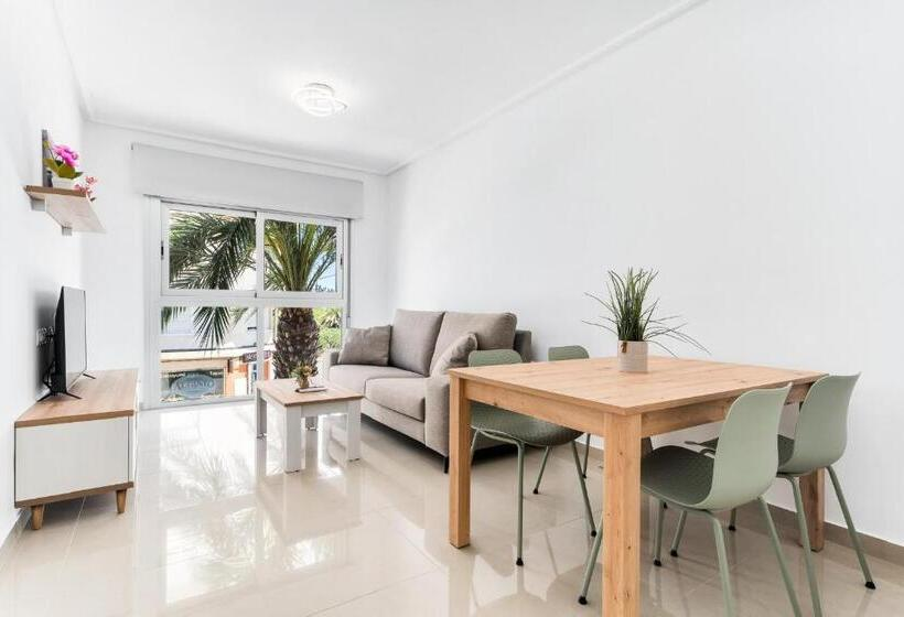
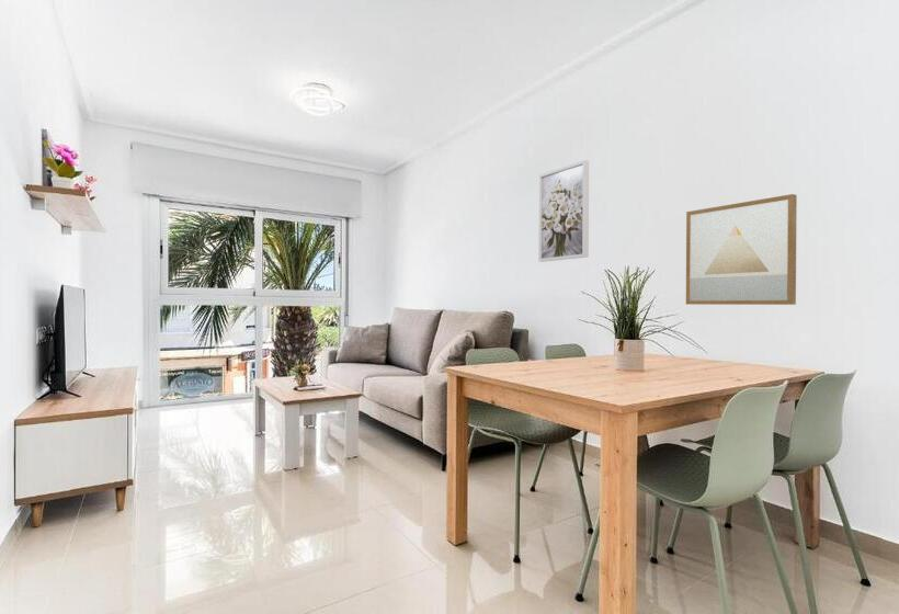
+ wall art (562, 214)
+ wall art (736, 253)
